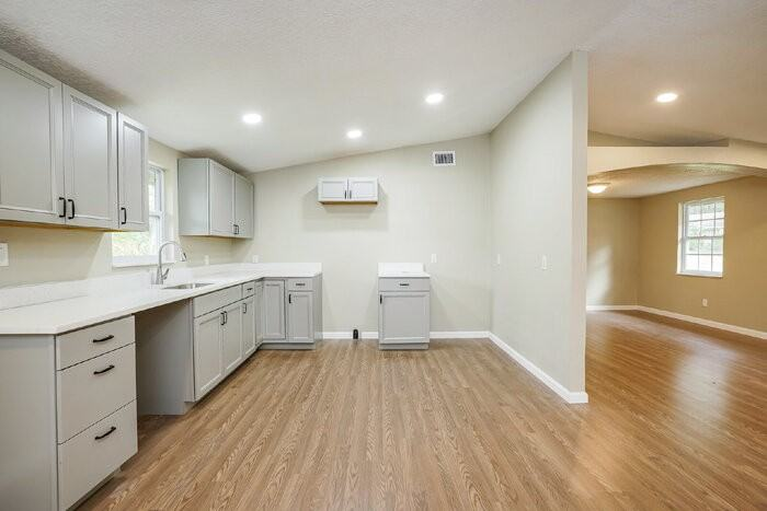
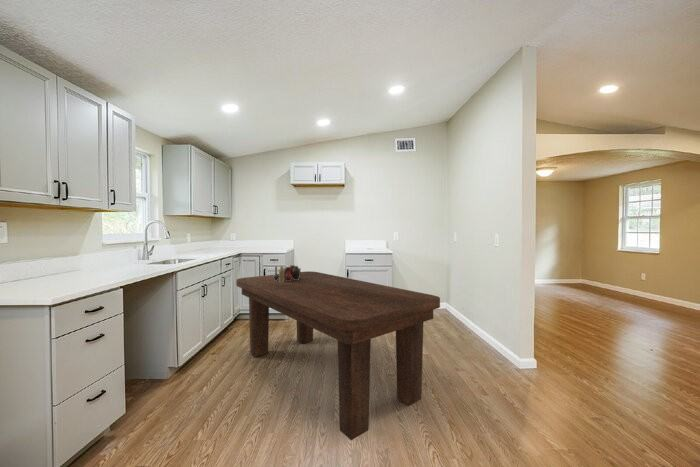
+ vase (287, 272)
+ dining table (322, 329)
